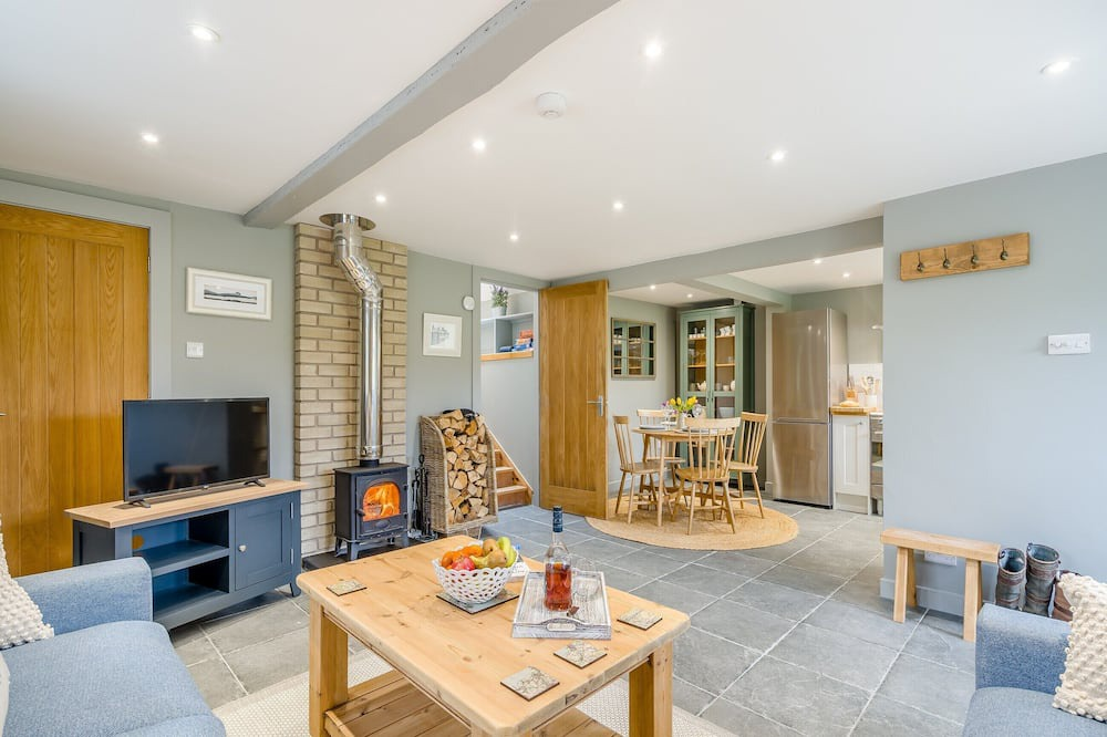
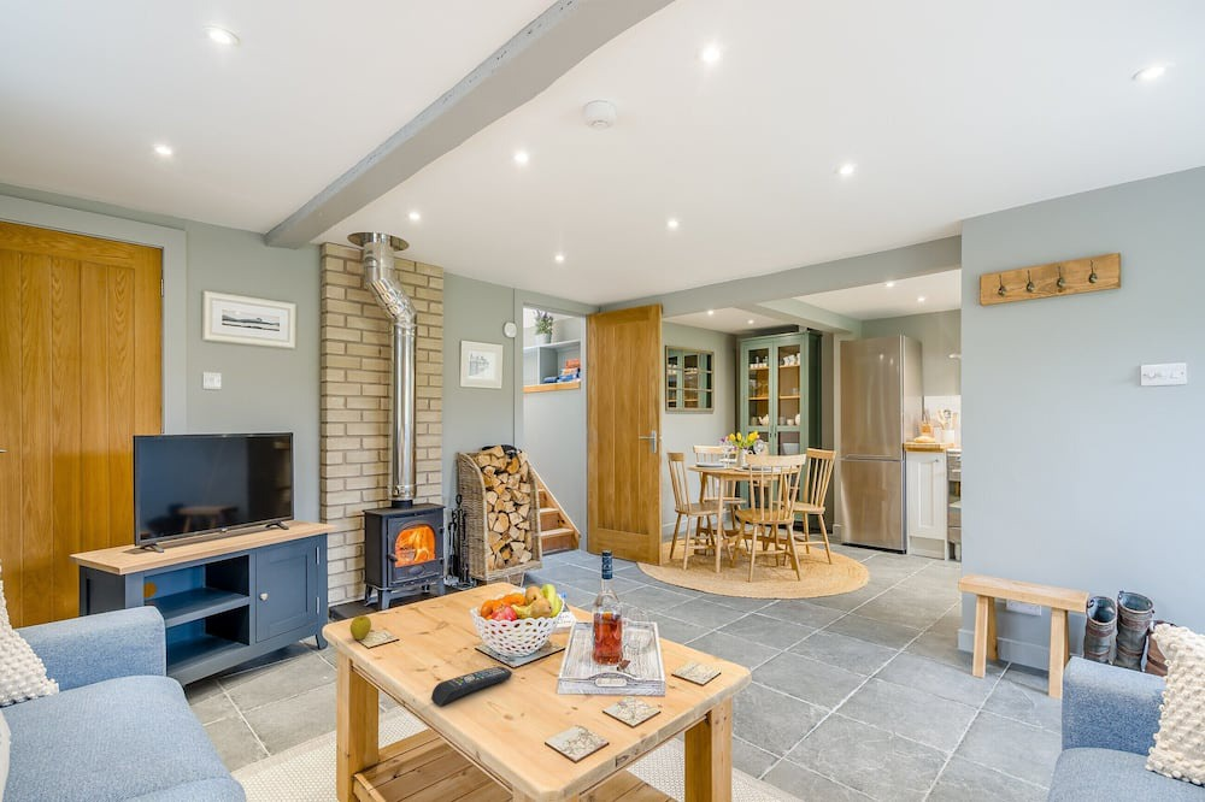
+ apple (360, 626)
+ remote control (472, 682)
